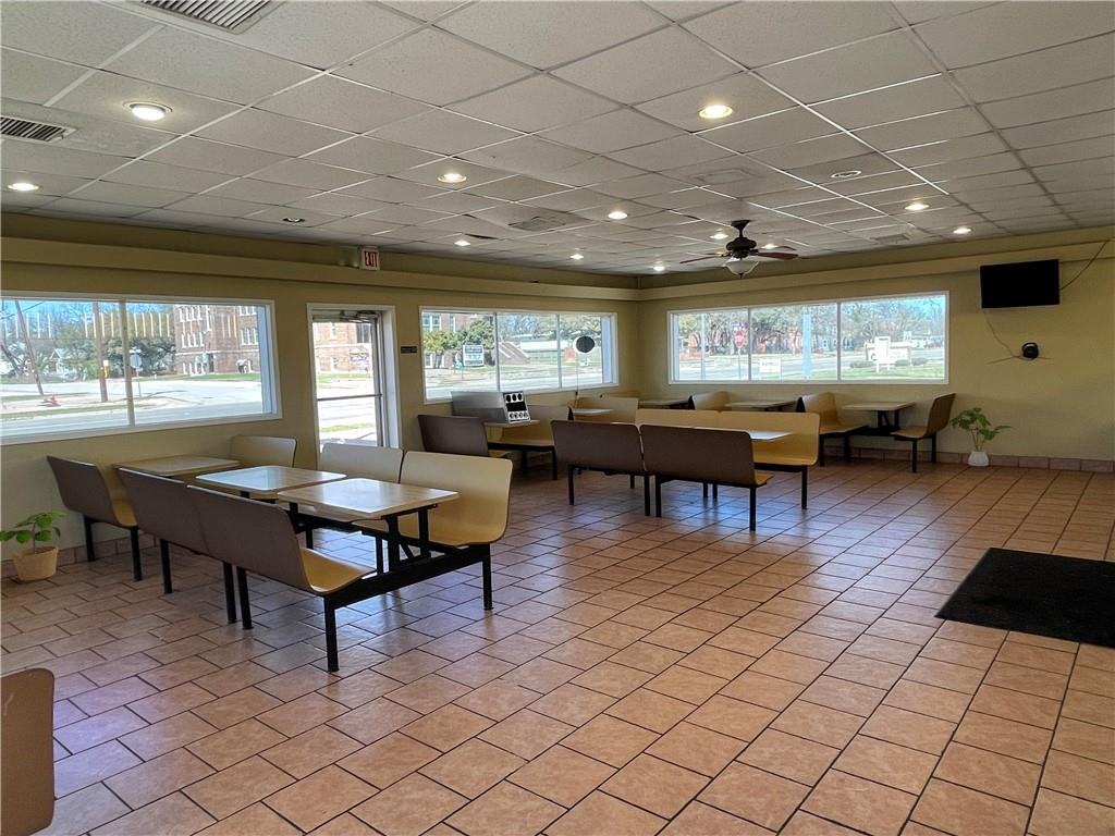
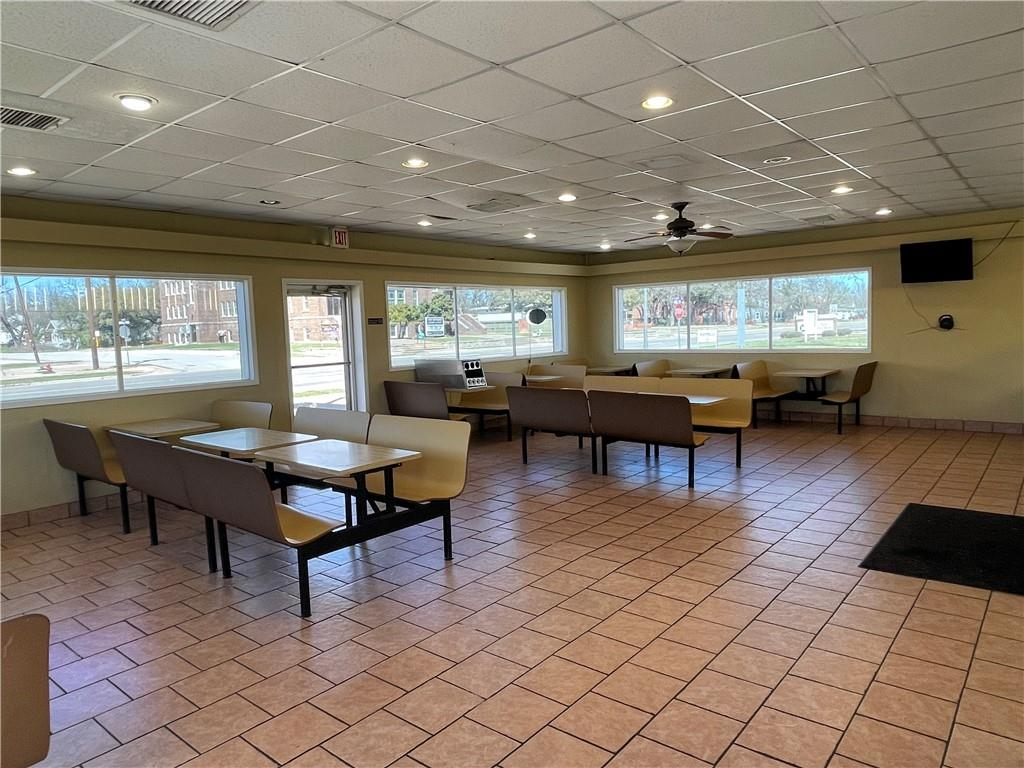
- house plant (977, 437)
- potted plant (34, 546)
